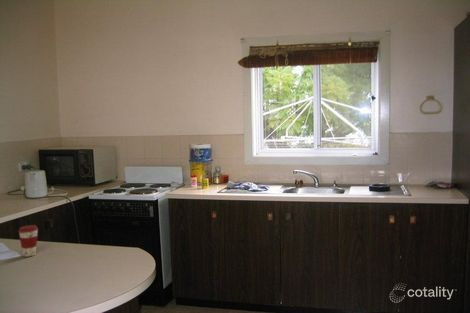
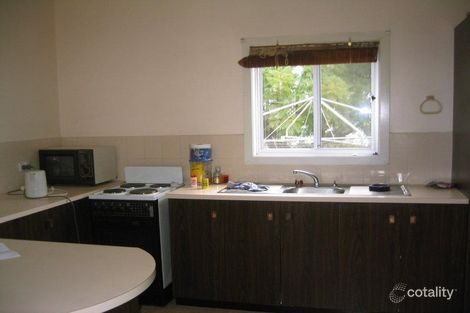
- coffee cup (28, 240)
